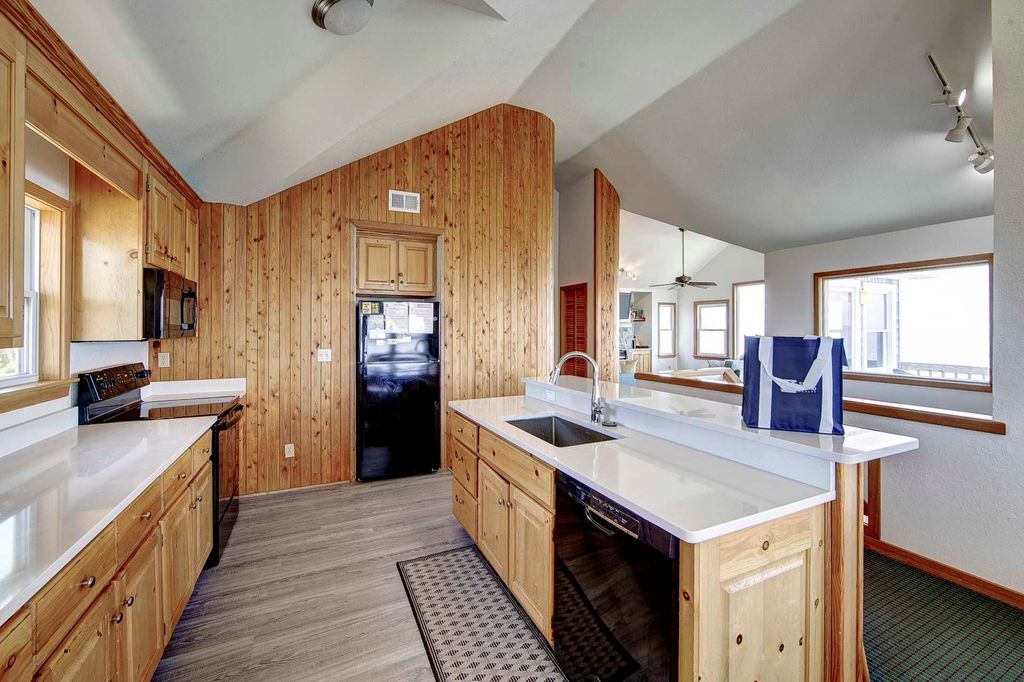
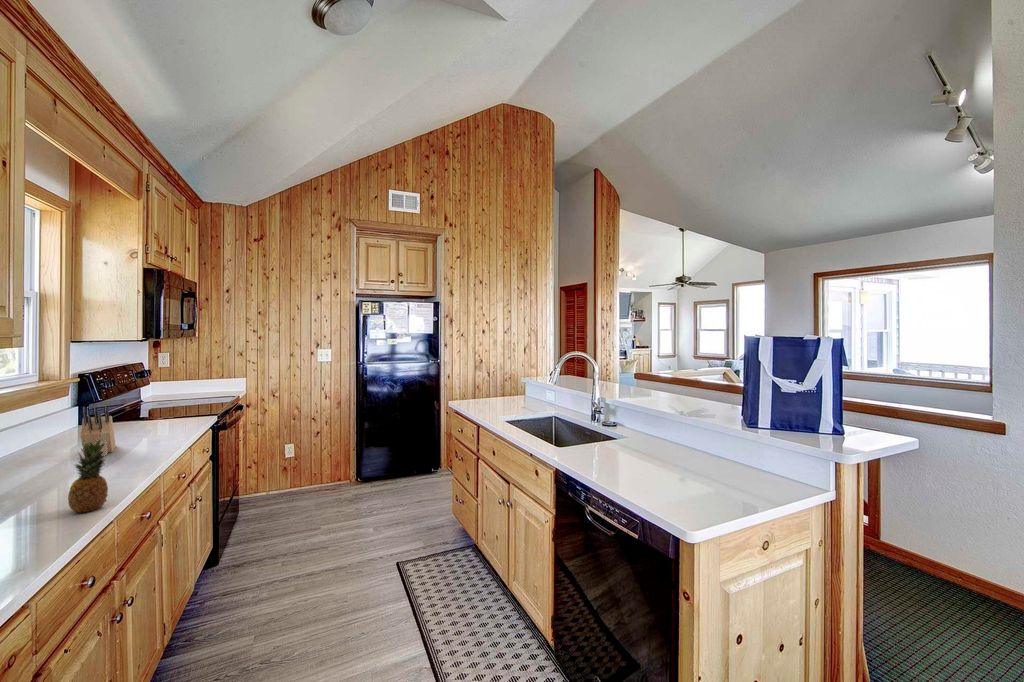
+ knife block (98, 428)
+ fruit (88, 473)
